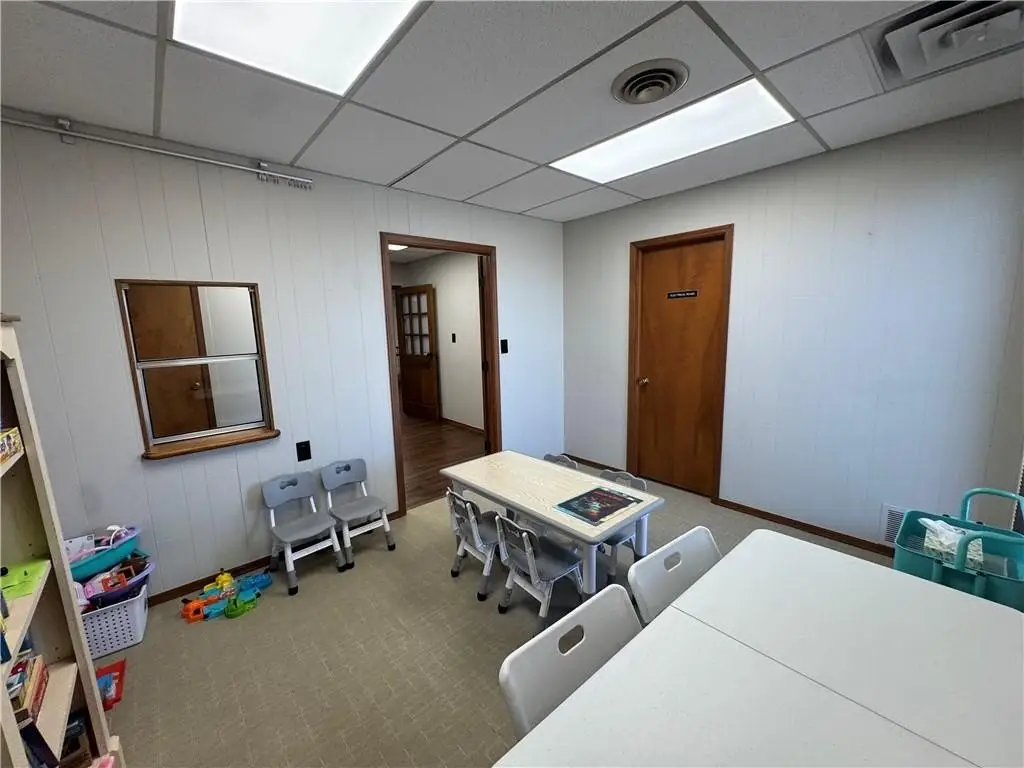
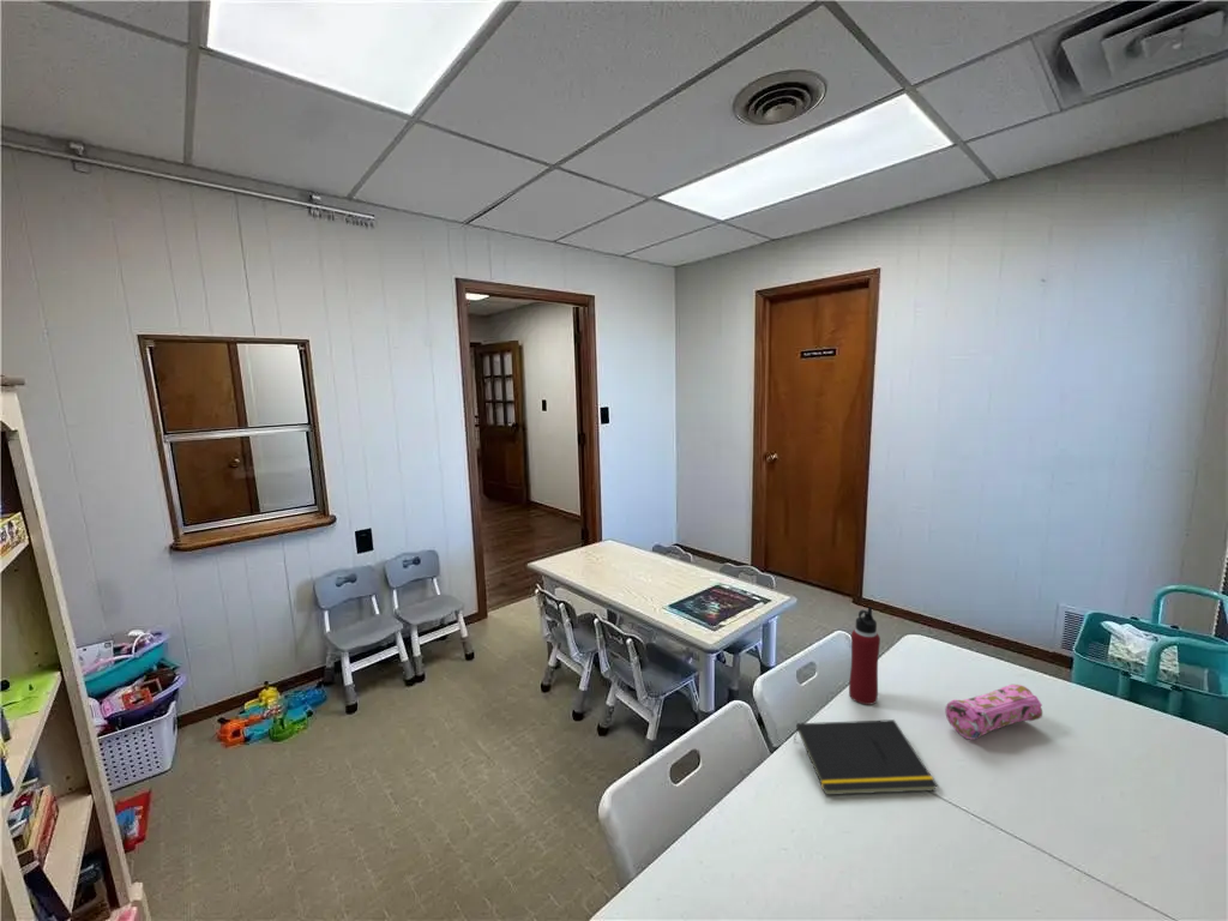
+ notepad (861, 754)
+ water bottle (865, 652)
+ pencil case (993, 710)
